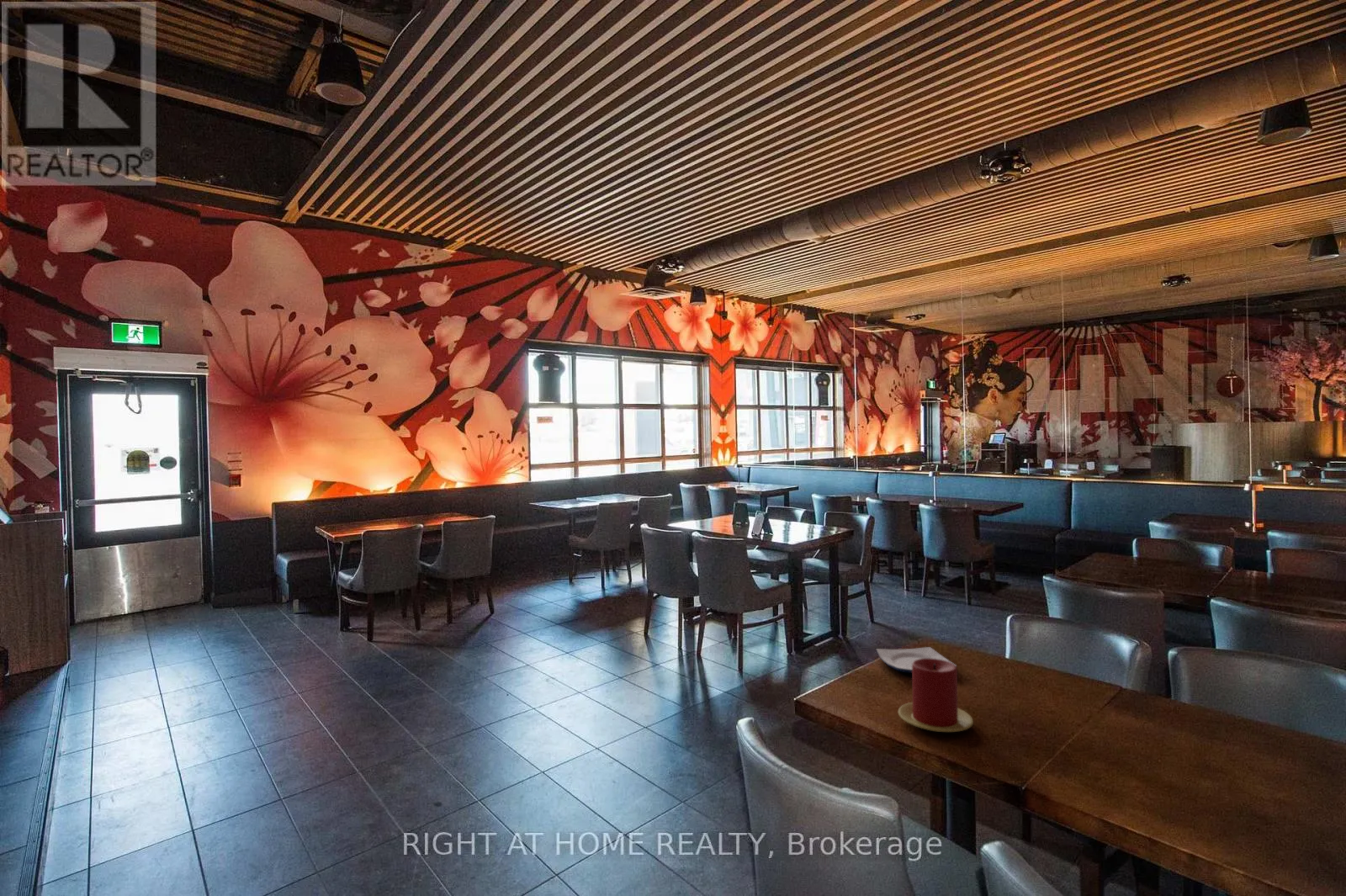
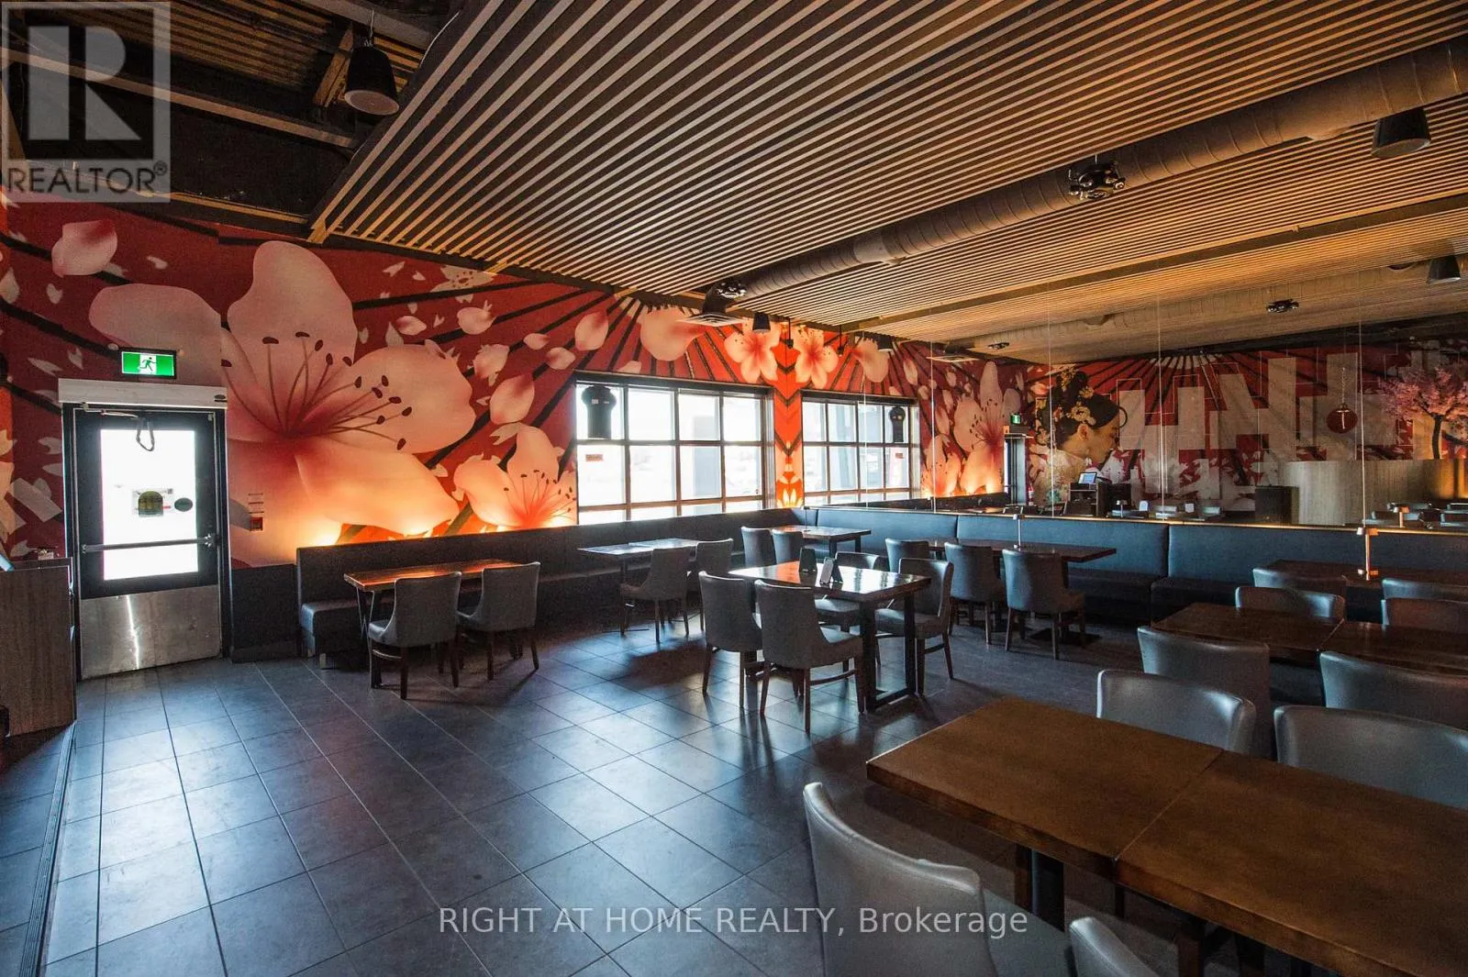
- plate (914, 660)
- candle (935, 693)
